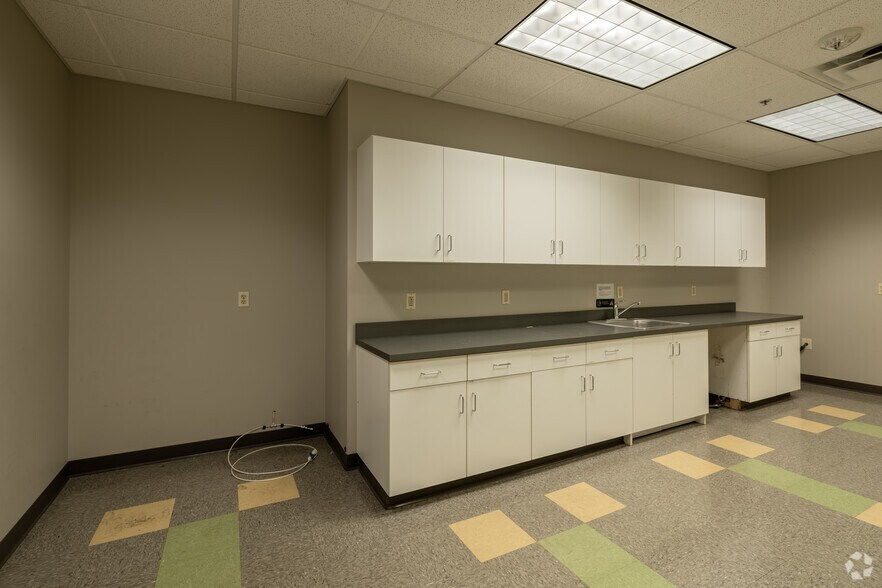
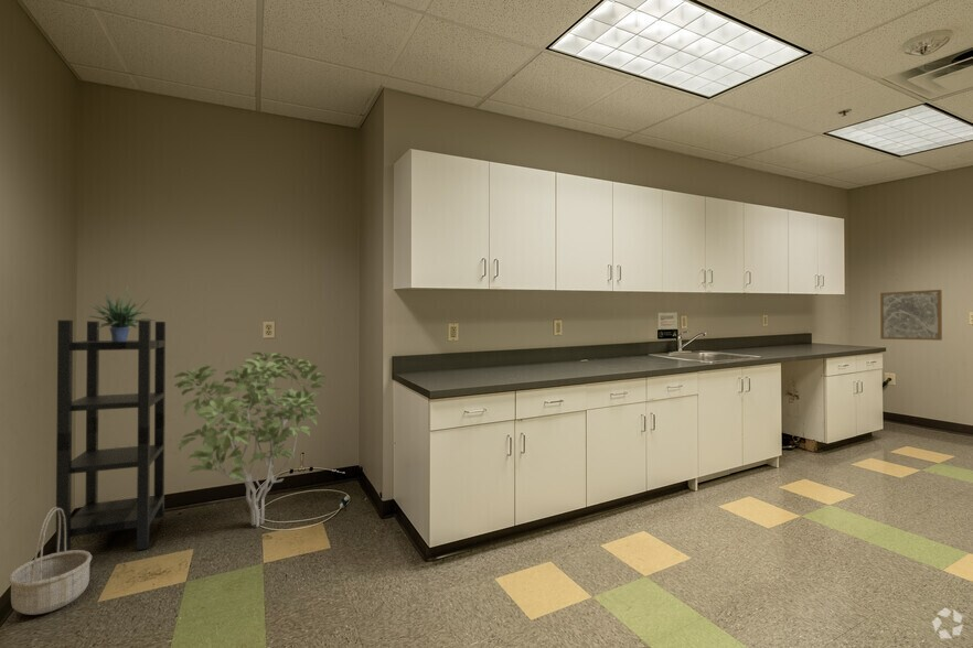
+ basket (52, 554)
+ wall art (909, 315)
+ potted plant (124, 312)
+ shrub (258, 438)
+ shelving unit (118, 447)
